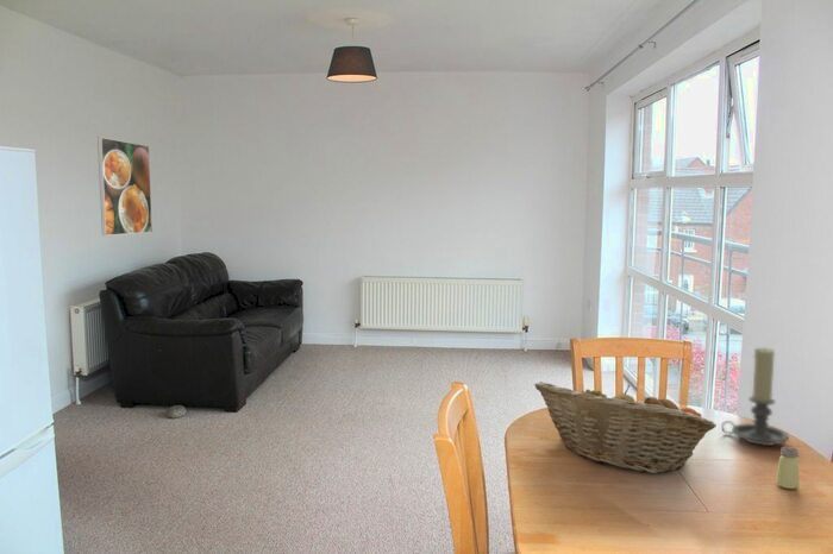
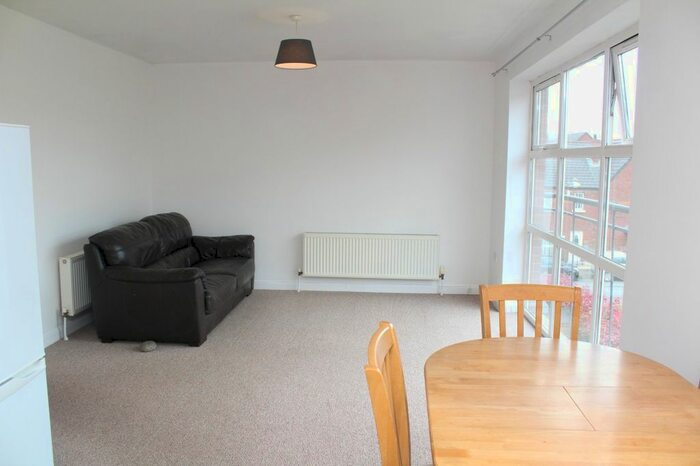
- saltshaker (788, 466)
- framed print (126, 188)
- candle holder (756, 392)
- fruit basket (619, 416)
